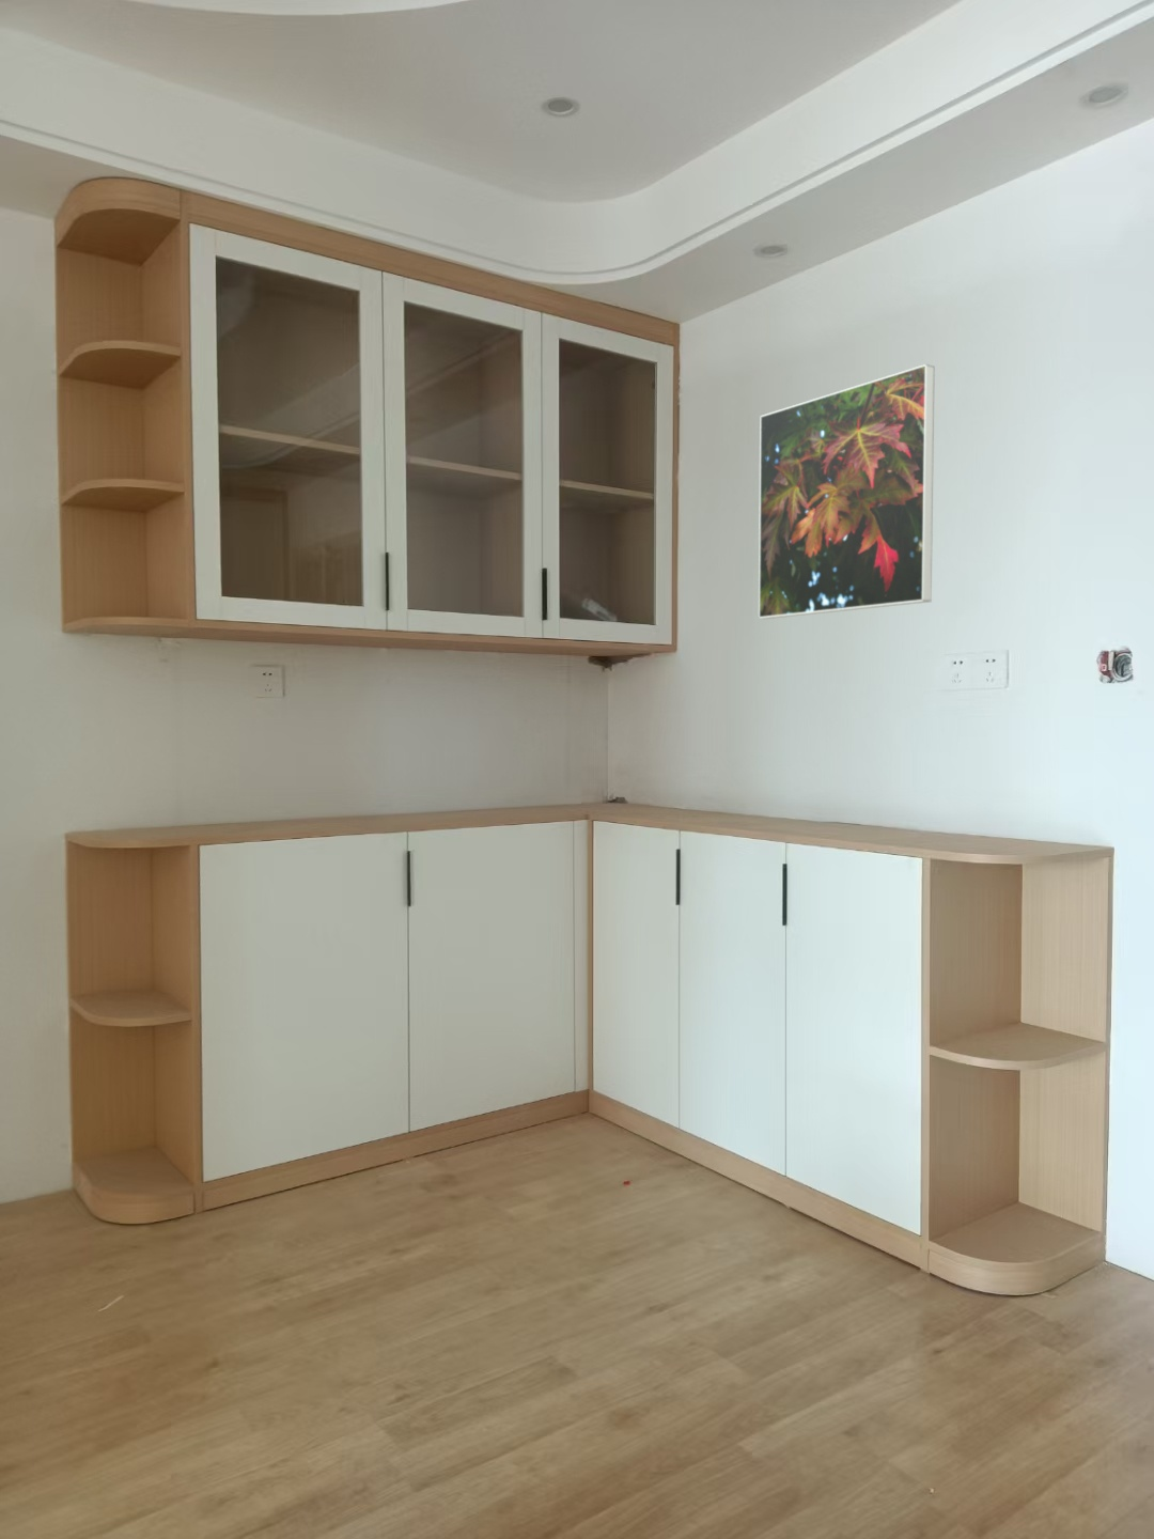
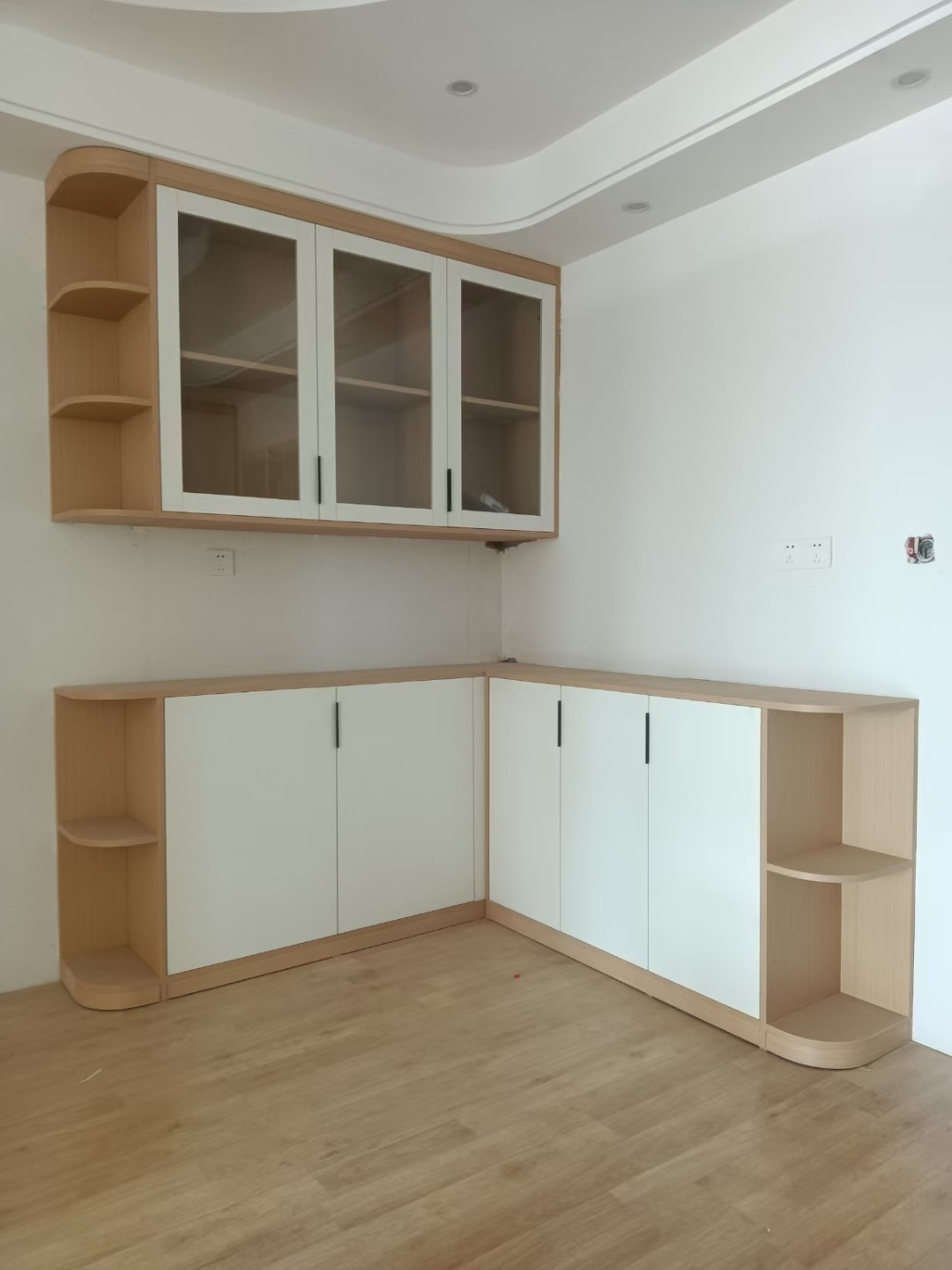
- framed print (839, 503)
